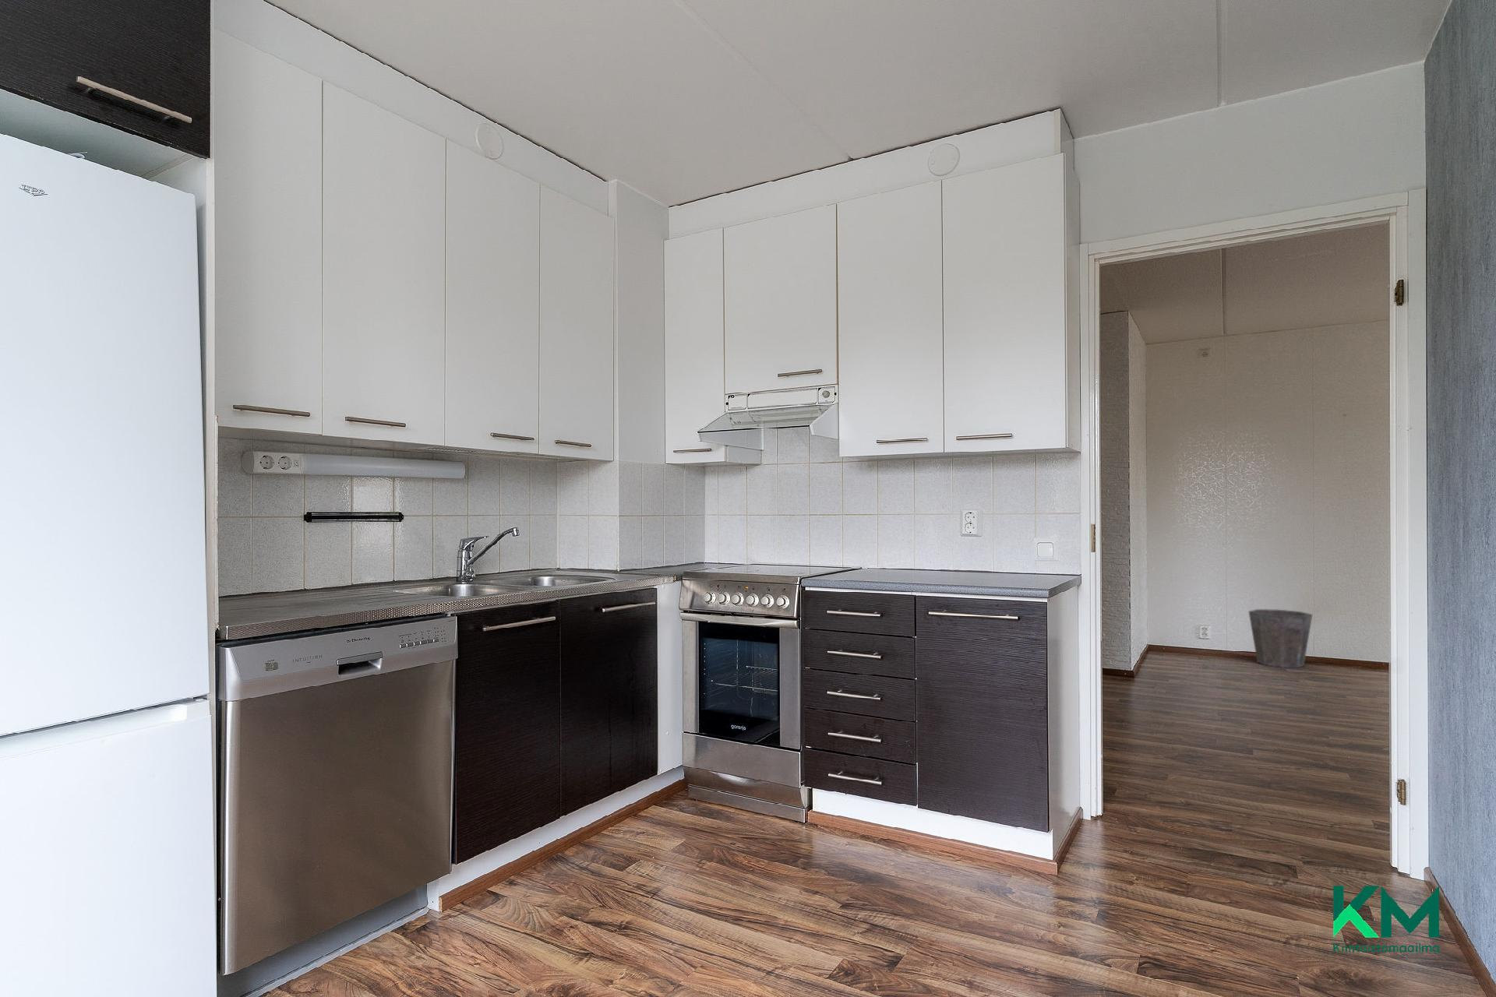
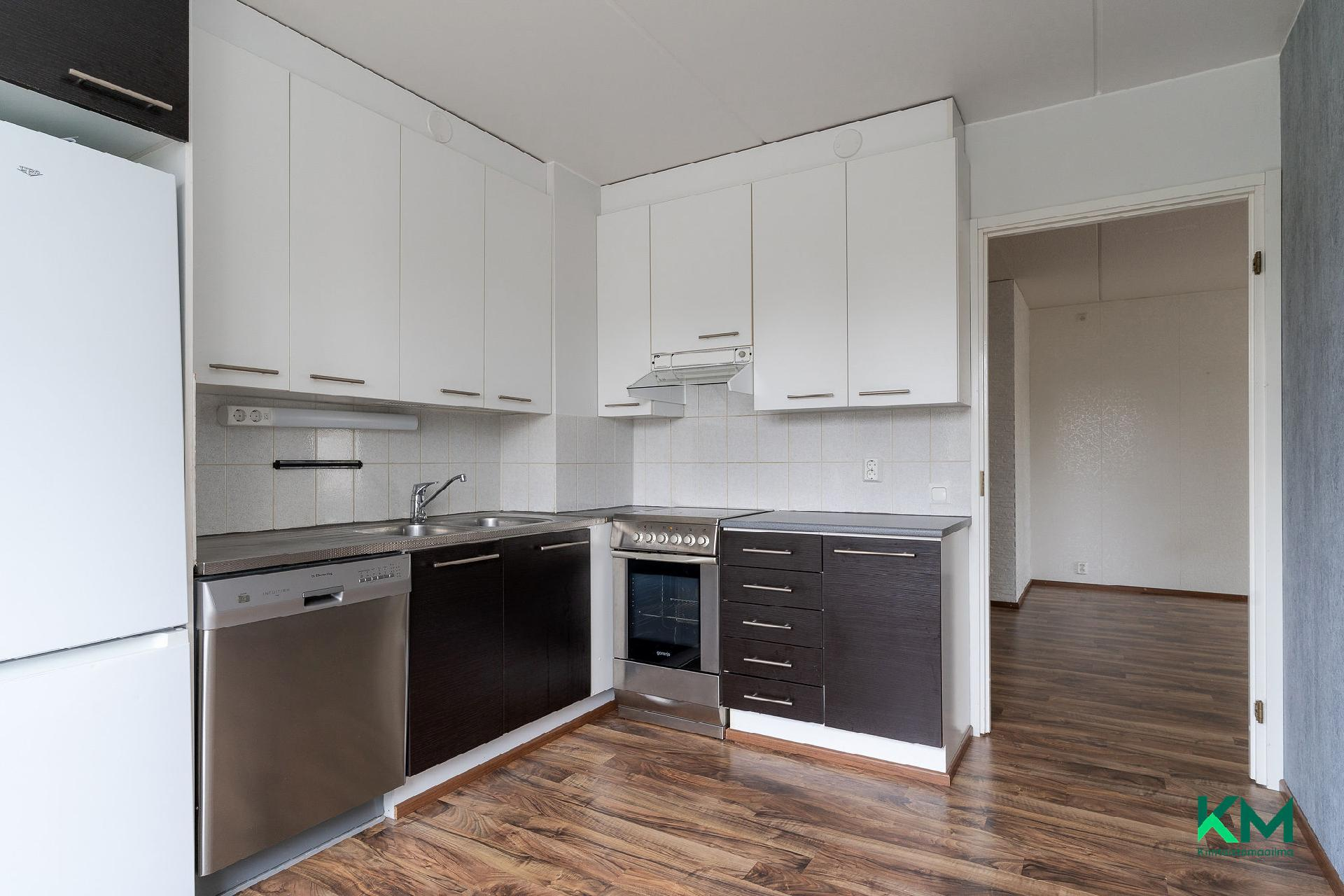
- waste bin (1279, 638)
